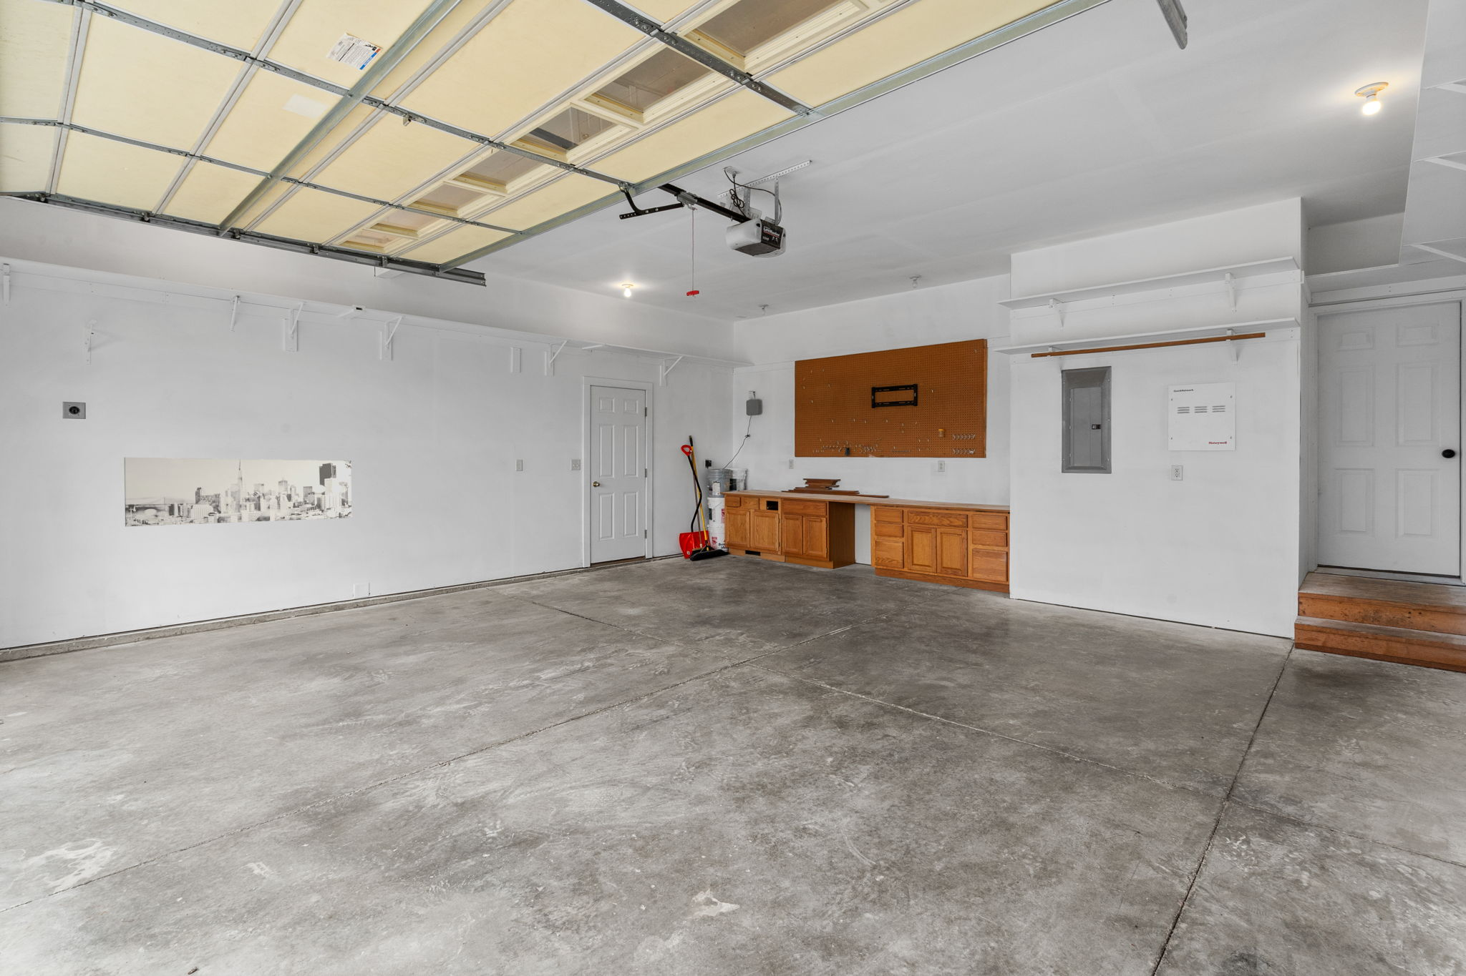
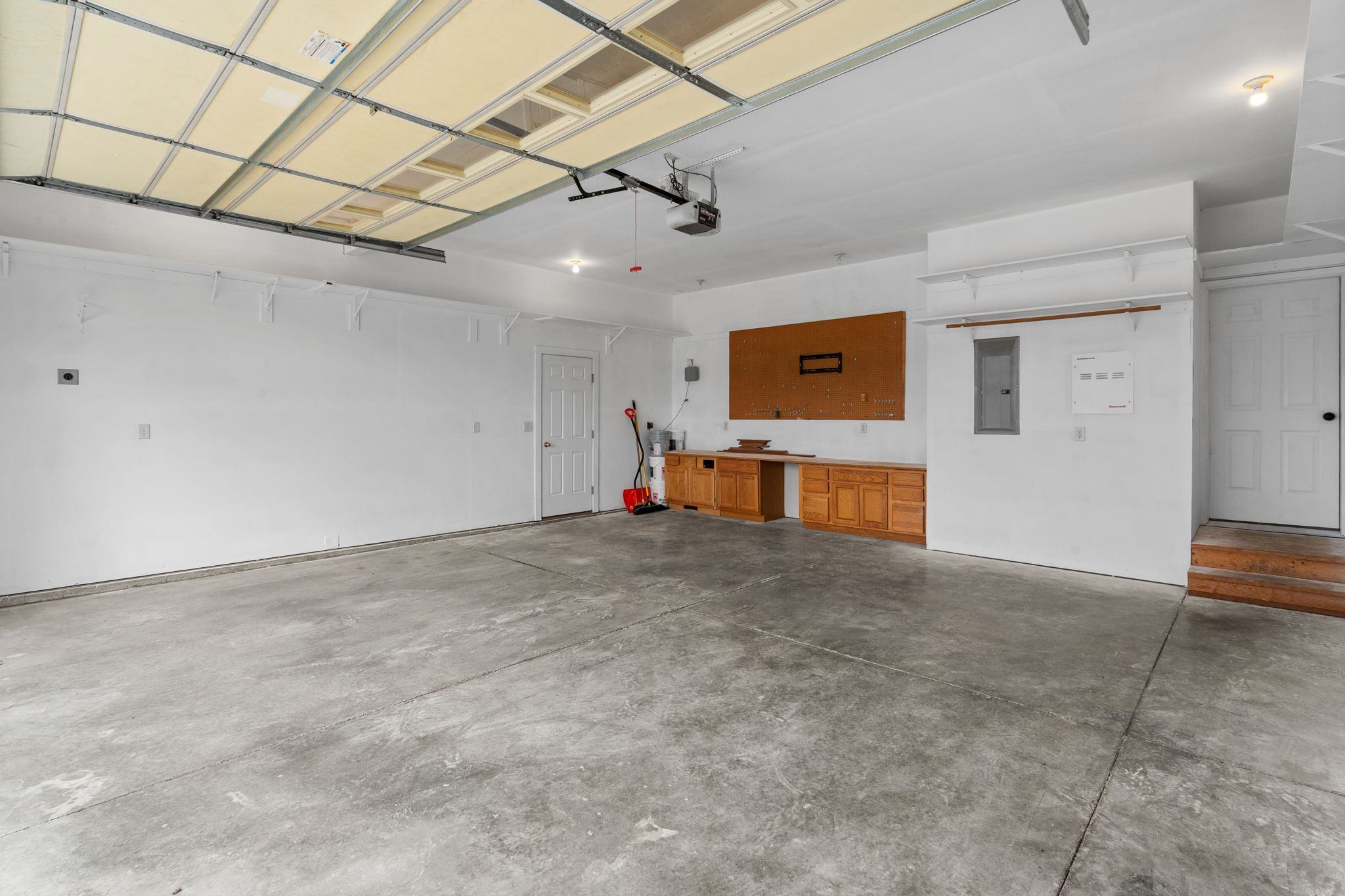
- wall art (249, 490)
